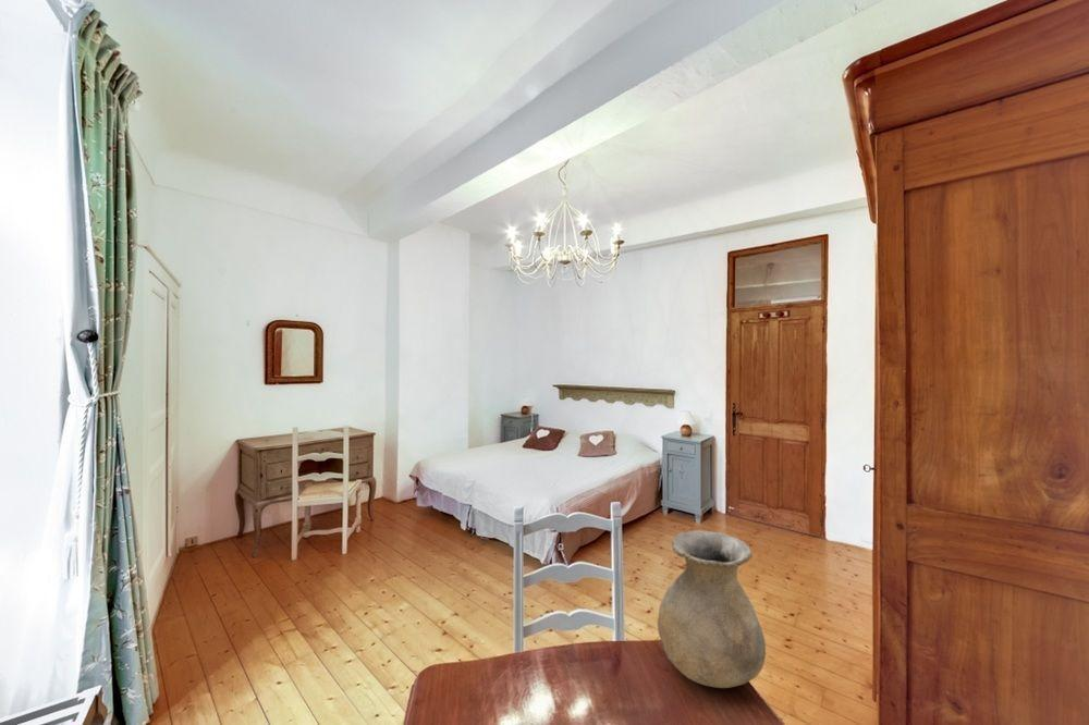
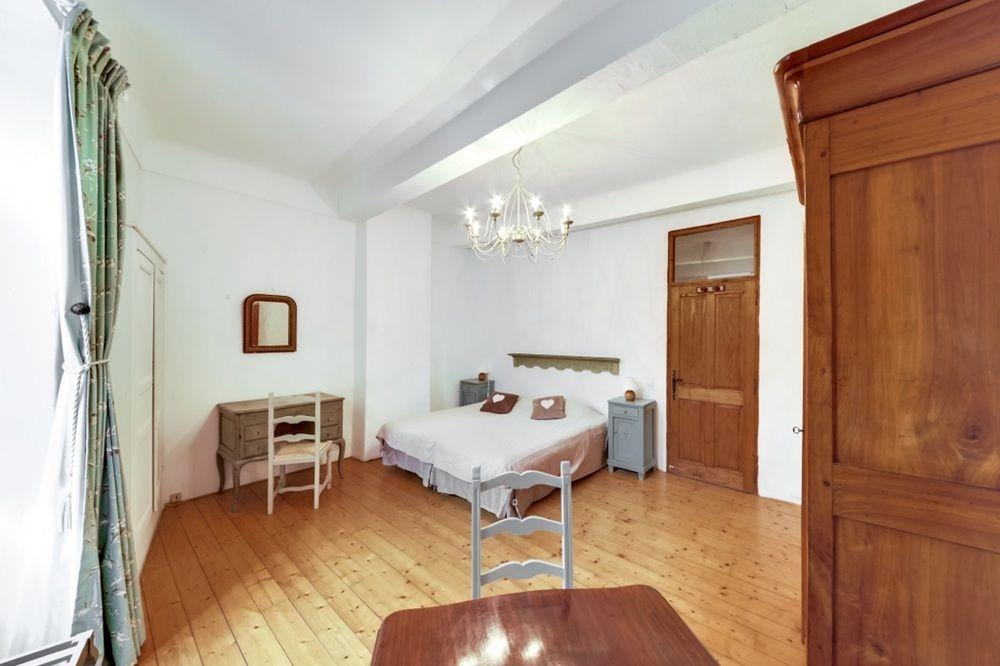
- vase (709, 606)
